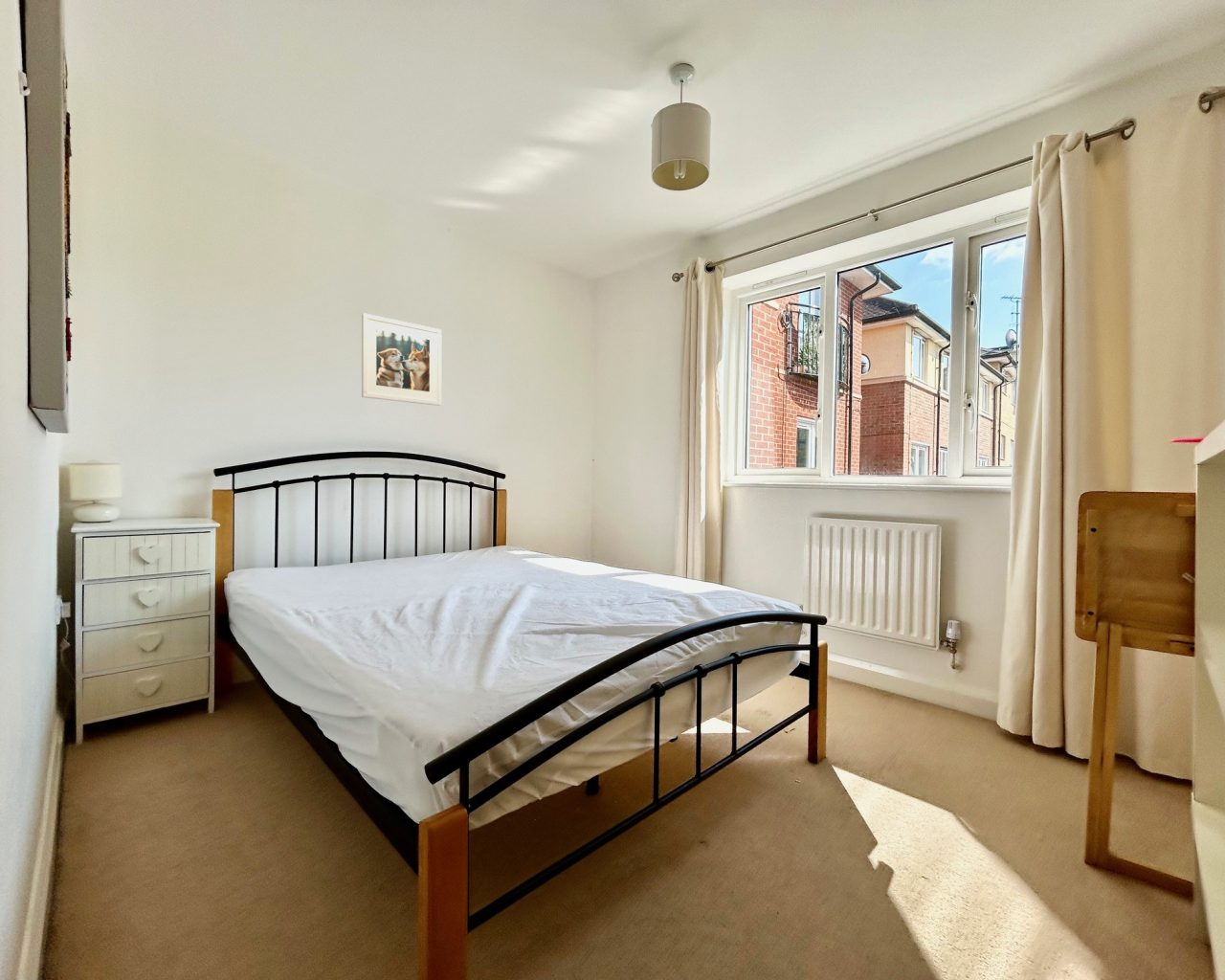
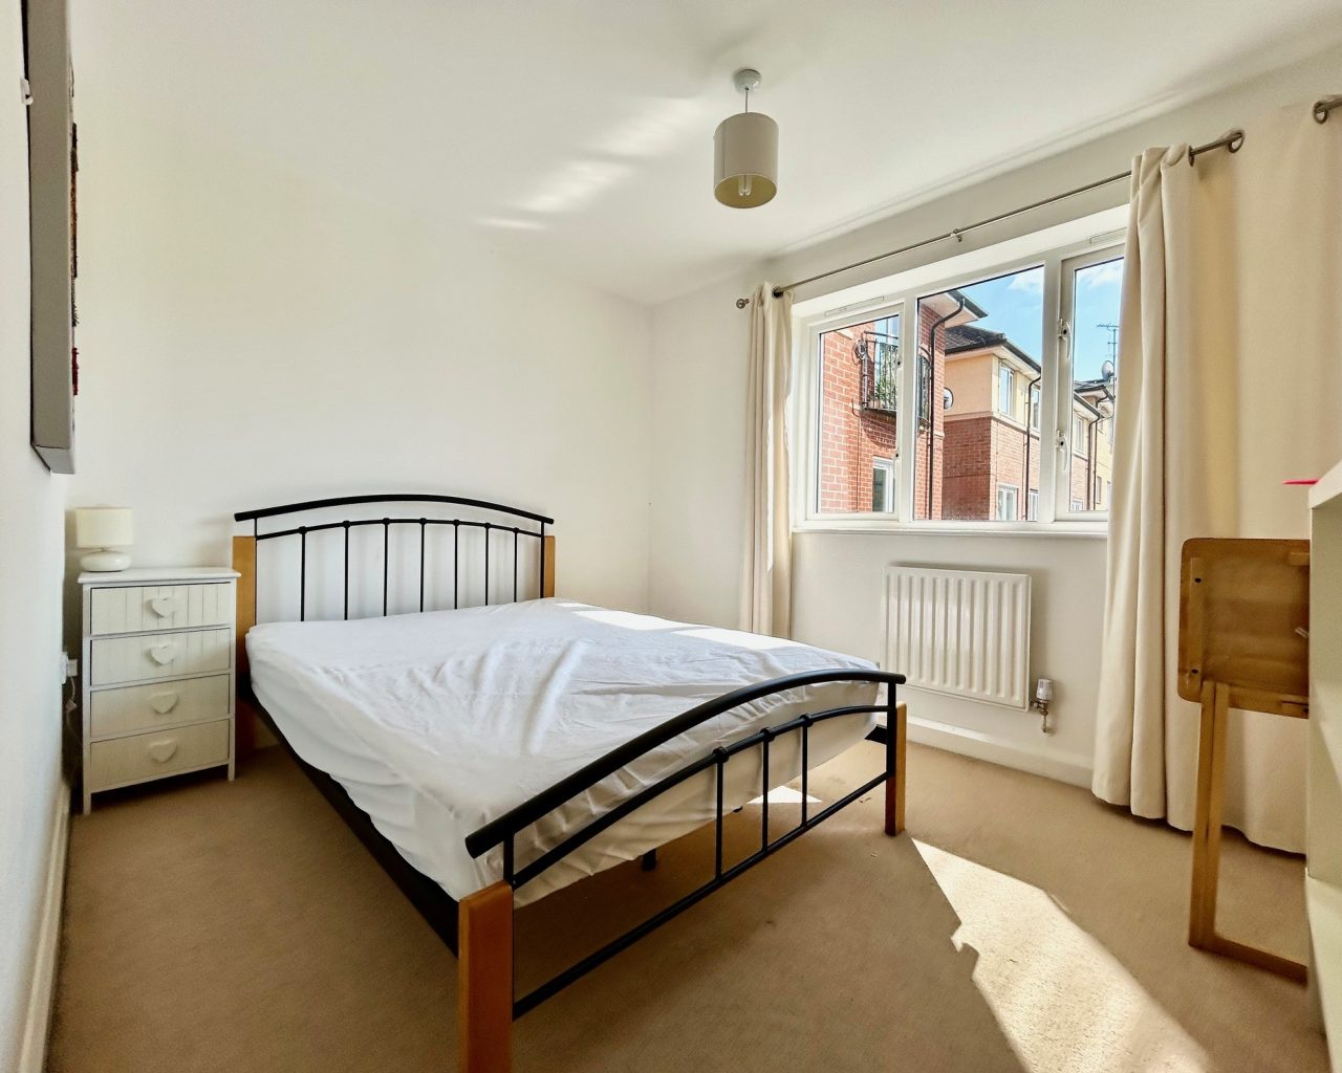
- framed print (403, 362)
